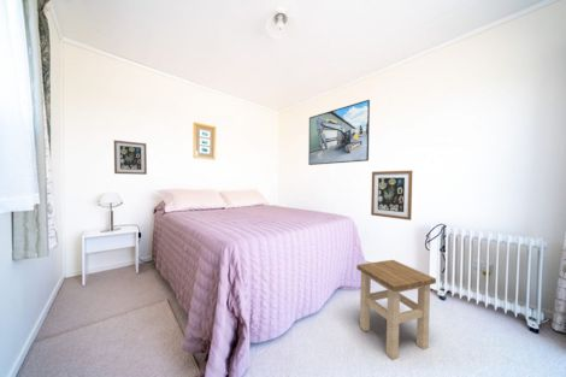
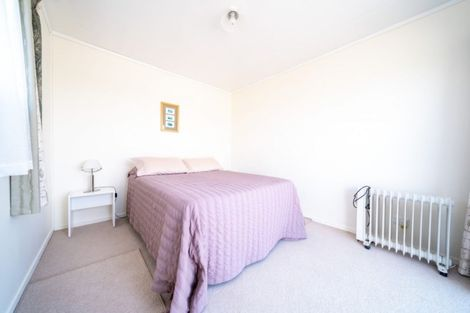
- wall art (390, 194)
- wall art (130, 158)
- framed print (335, 136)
- stool (393, 304)
